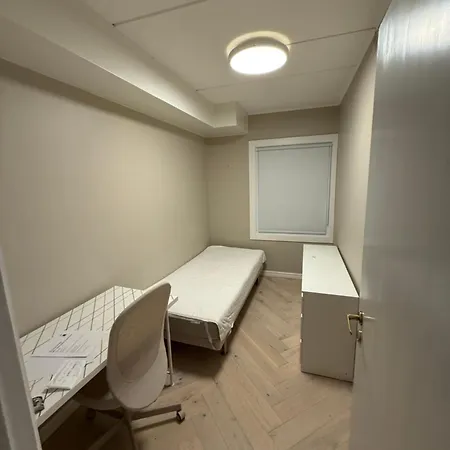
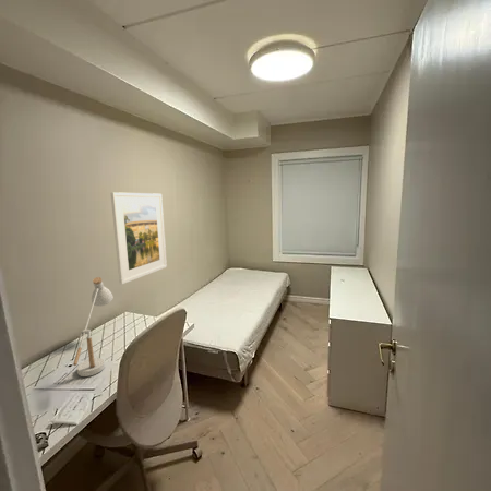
+ desk lamp (87, 323)
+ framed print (142, 235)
